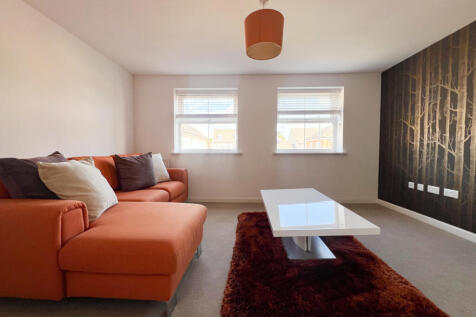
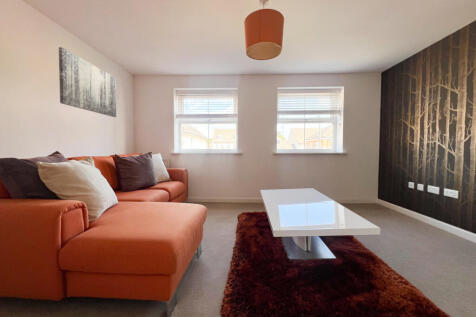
+ wall art (92, 88)
